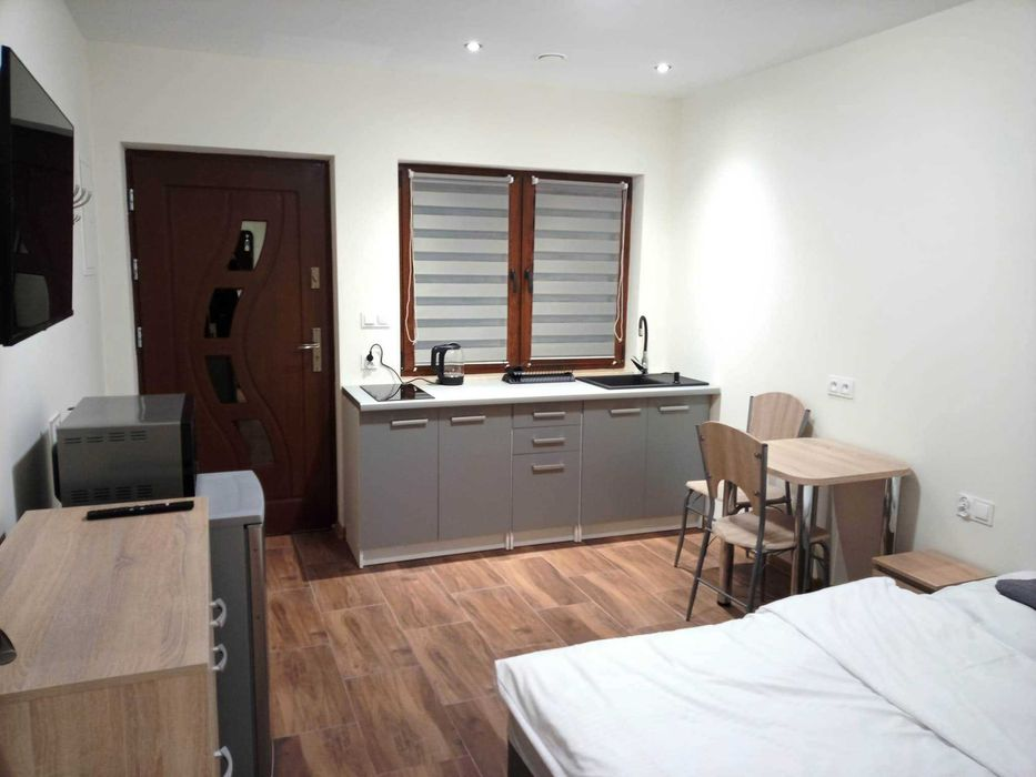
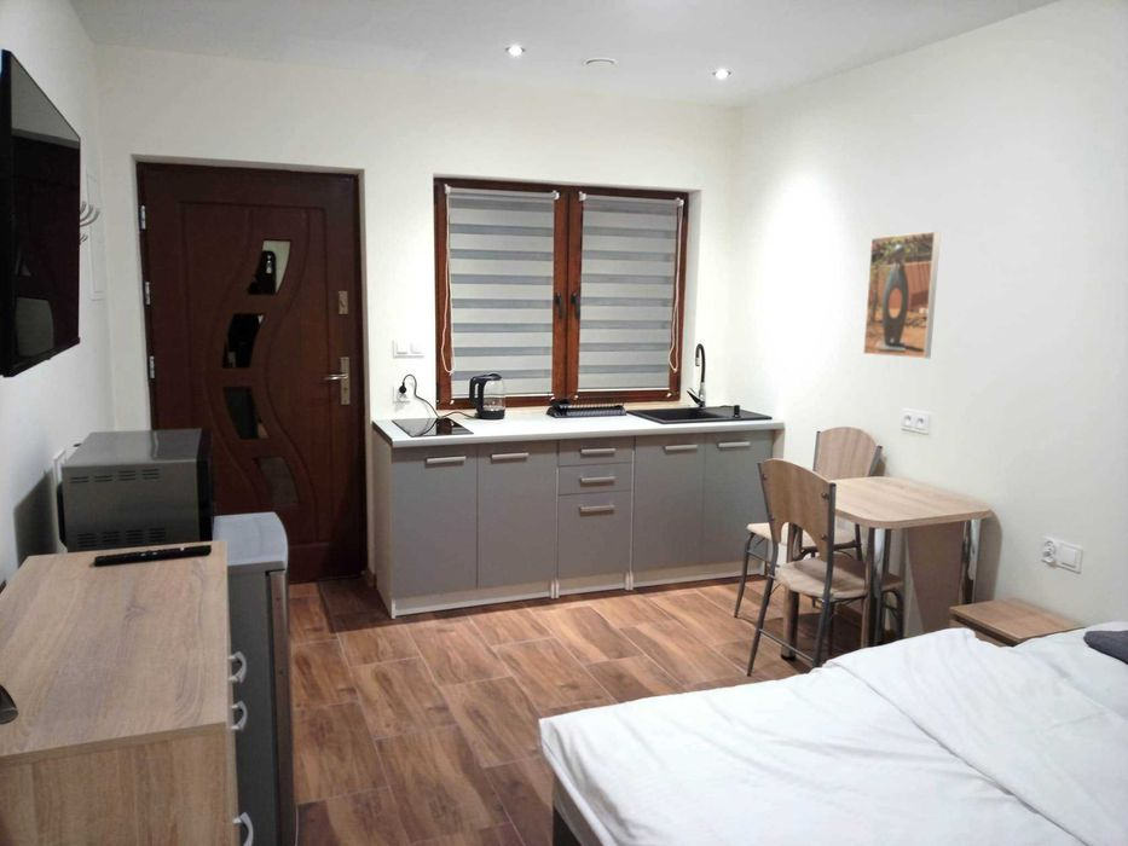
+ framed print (899, 295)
